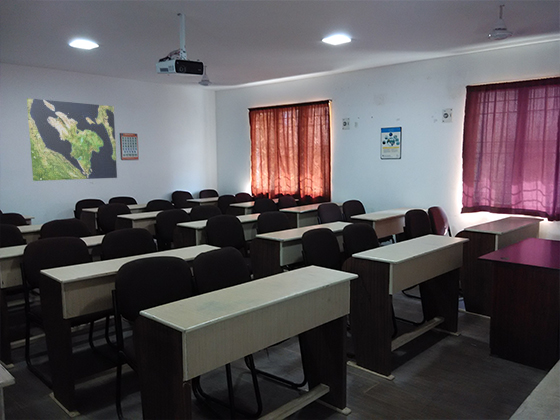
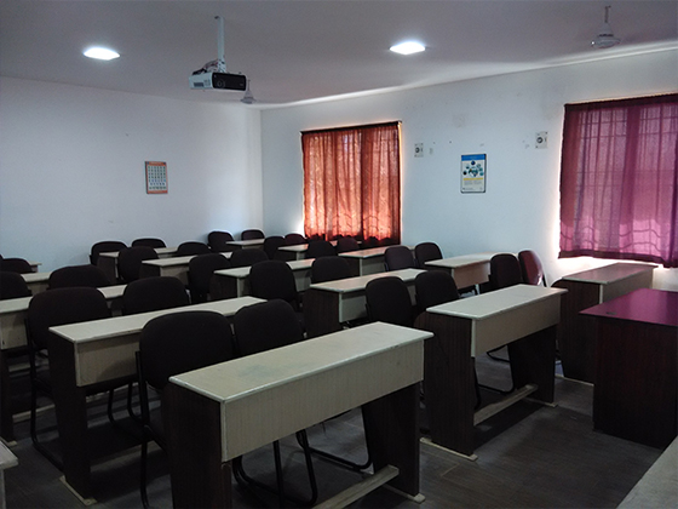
- world map (75, 141)
